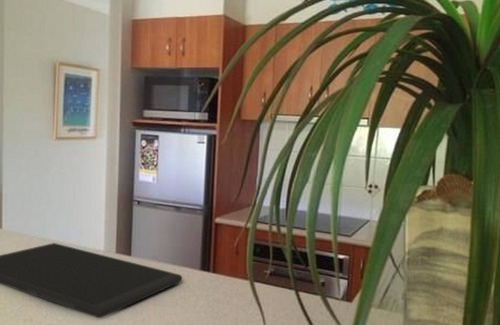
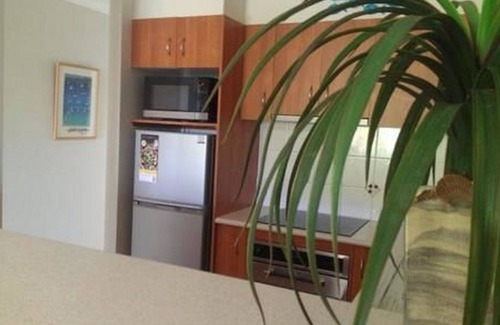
- cutting board (71, 273)
